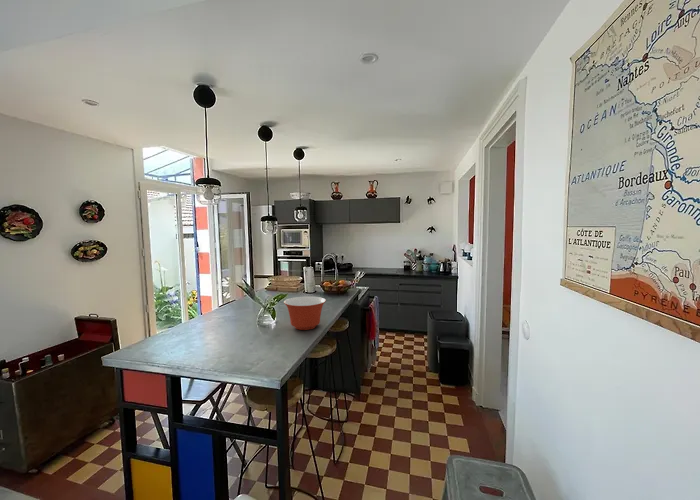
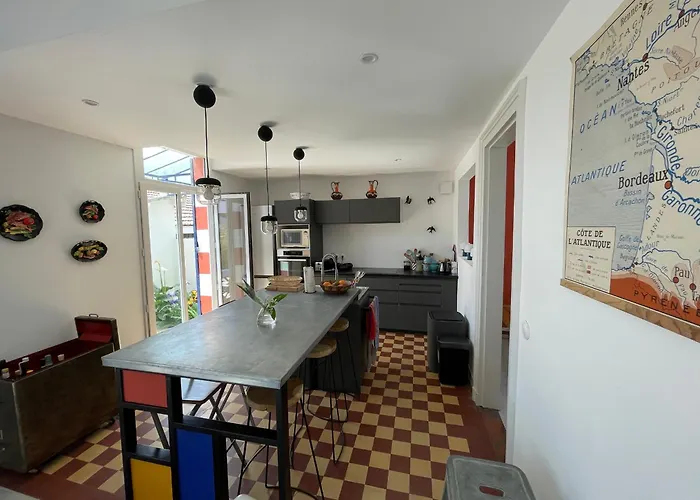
- mixing bowl (305, 313)
